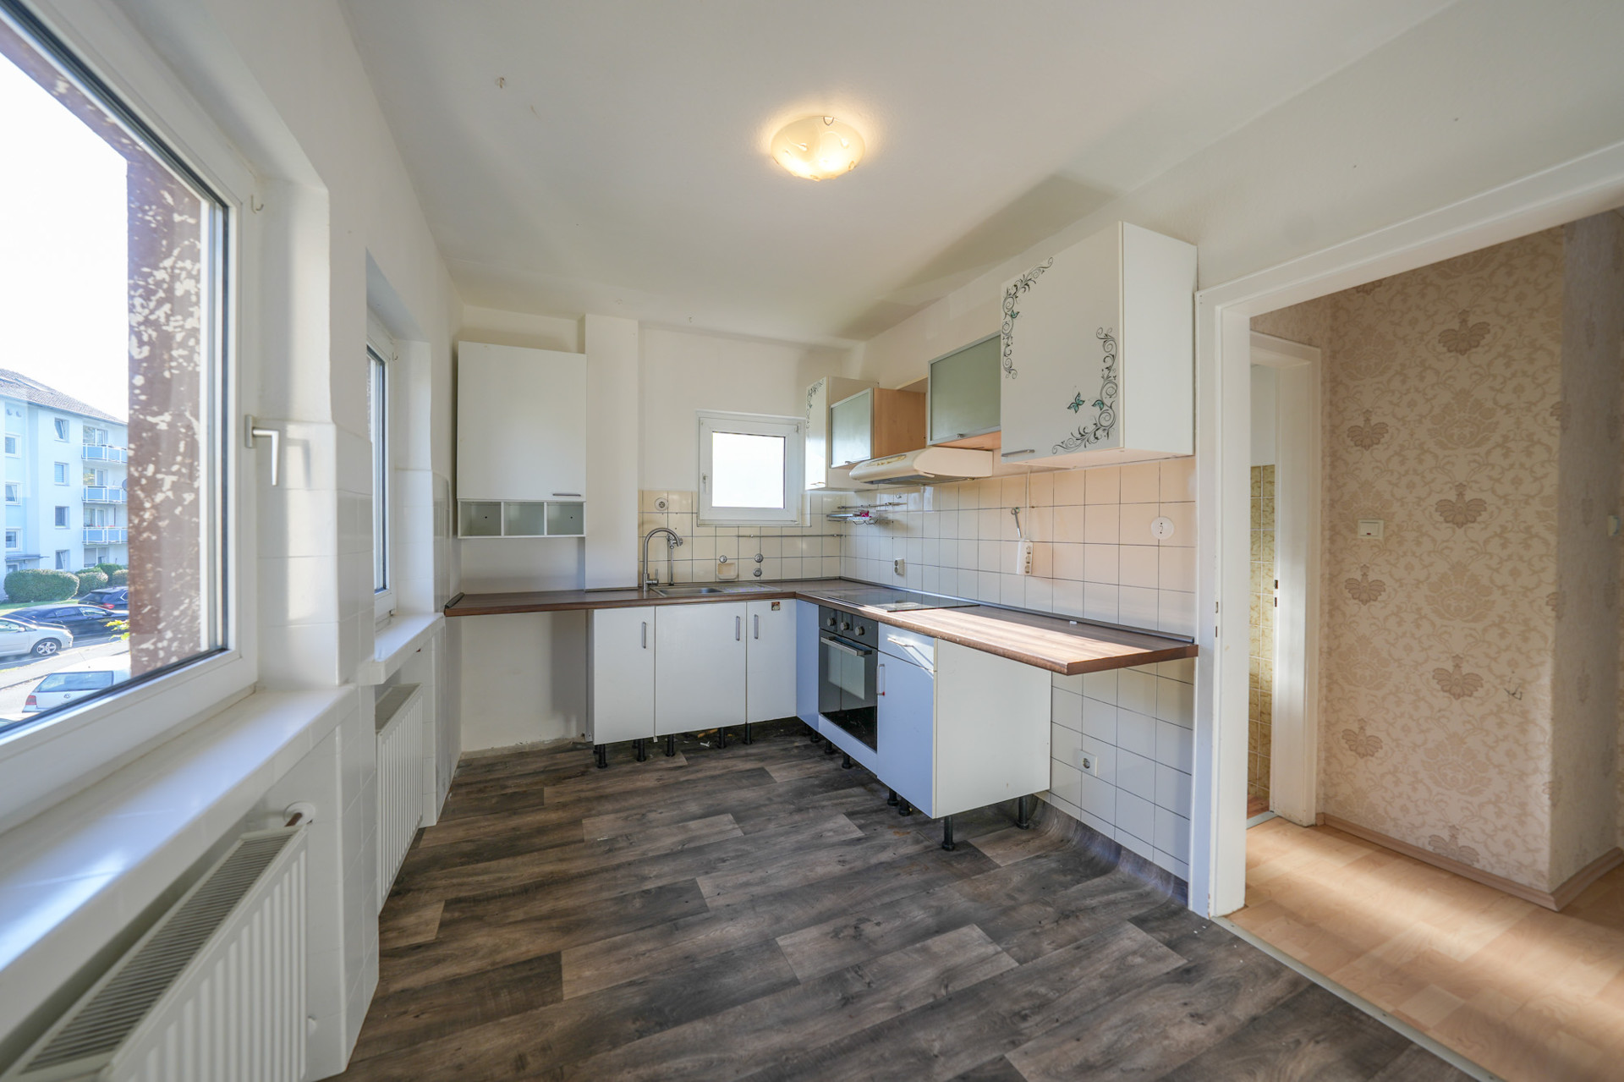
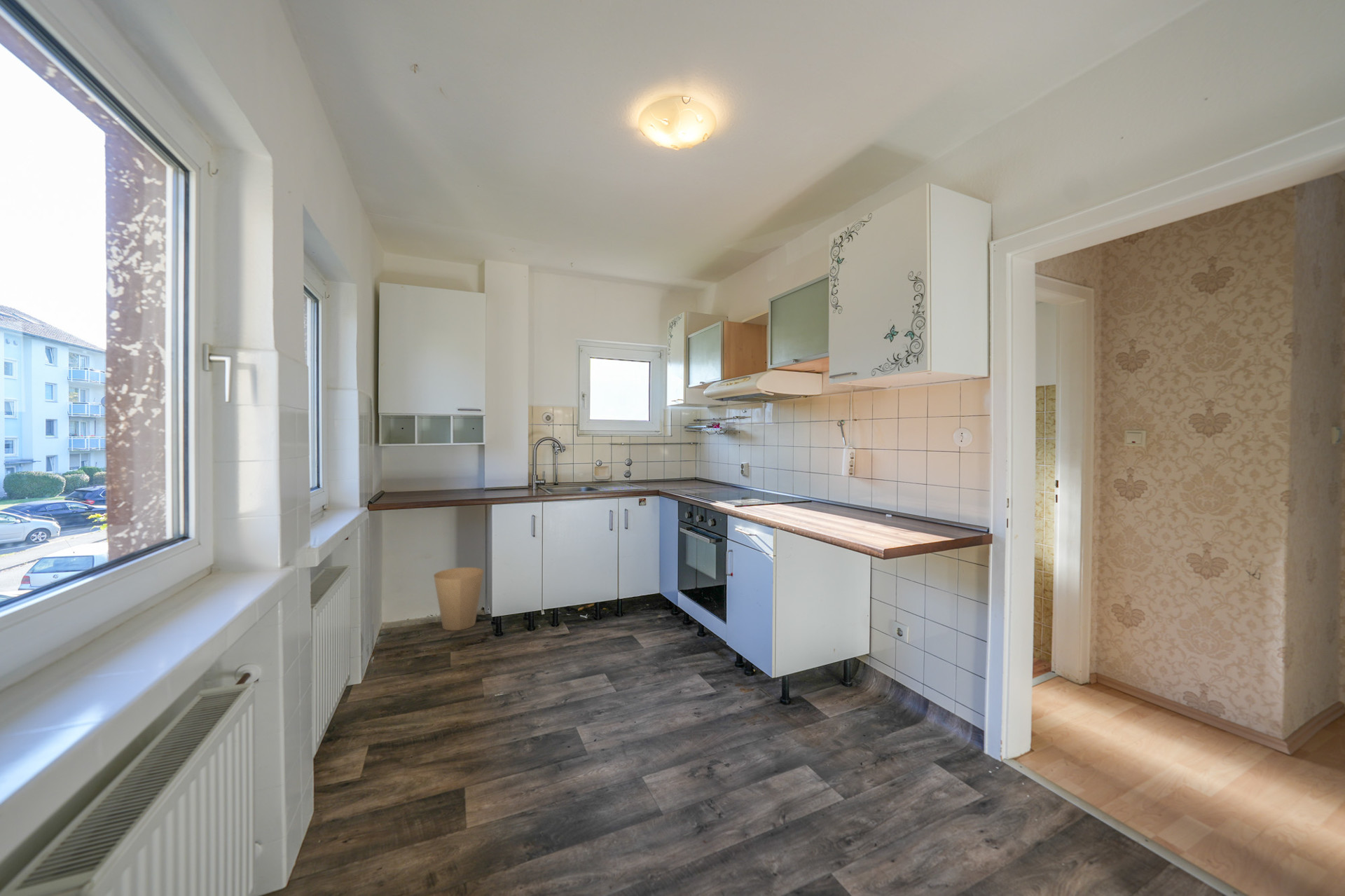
+ trash can (459, 599)
